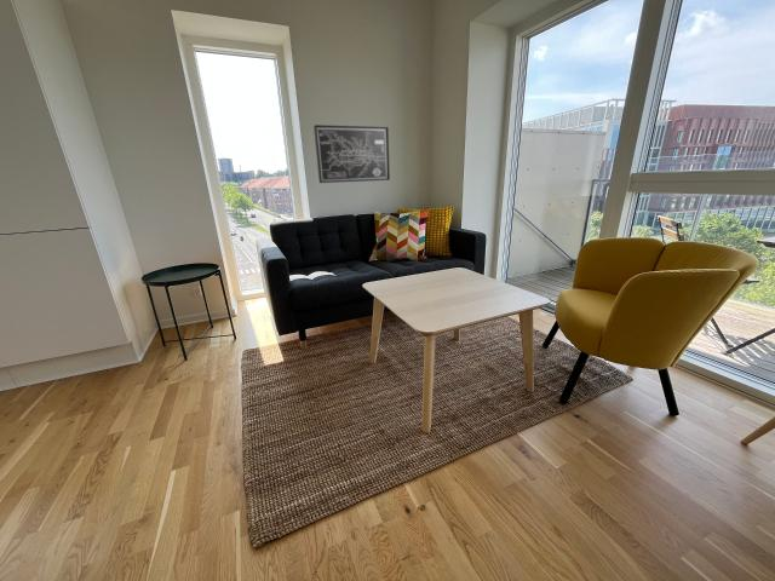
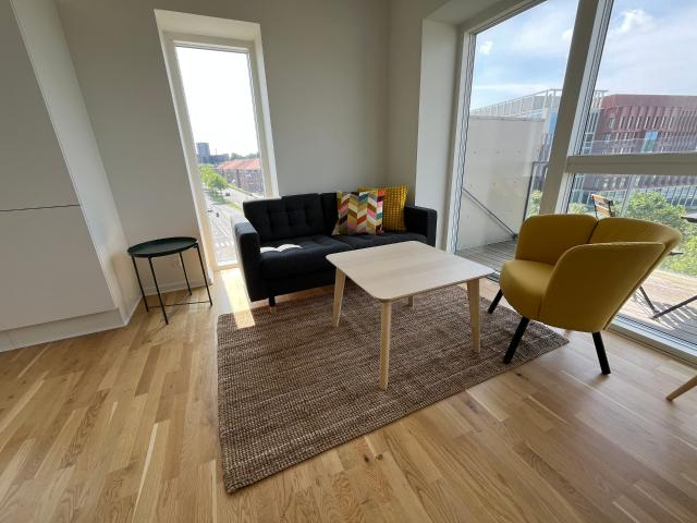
- wall art (354, 154)
